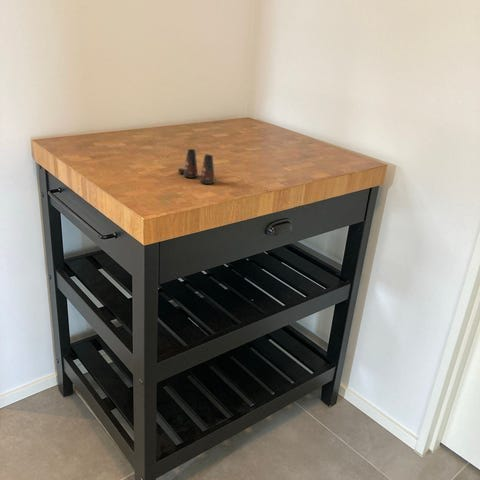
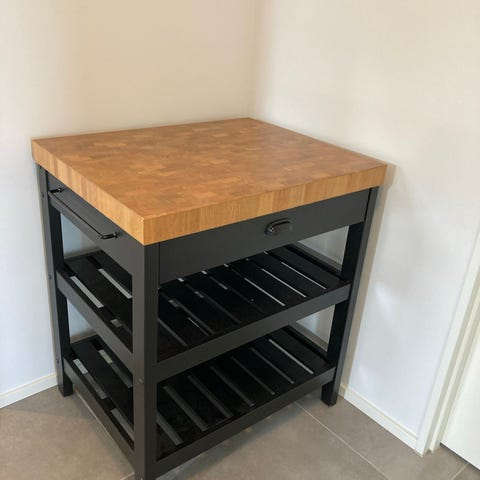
- salt shaker (196, 164)
